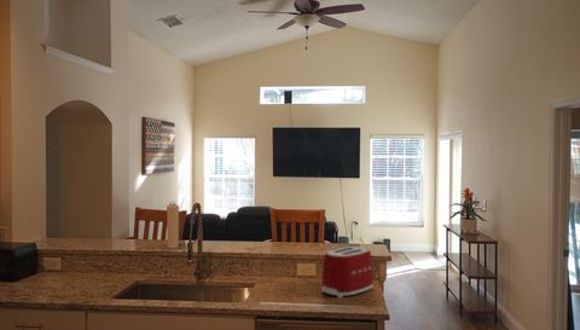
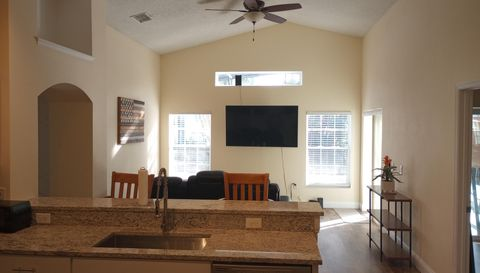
- toaster (348, 270)
